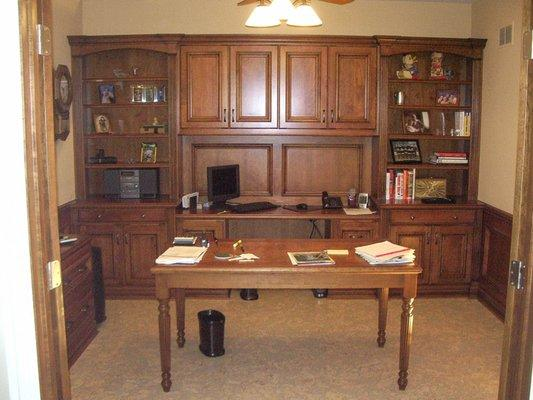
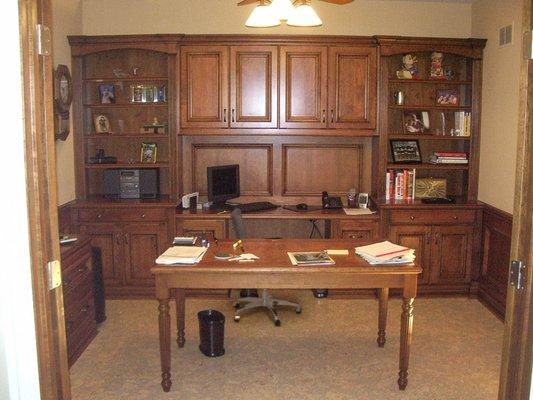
+ office chair (266, 238)
